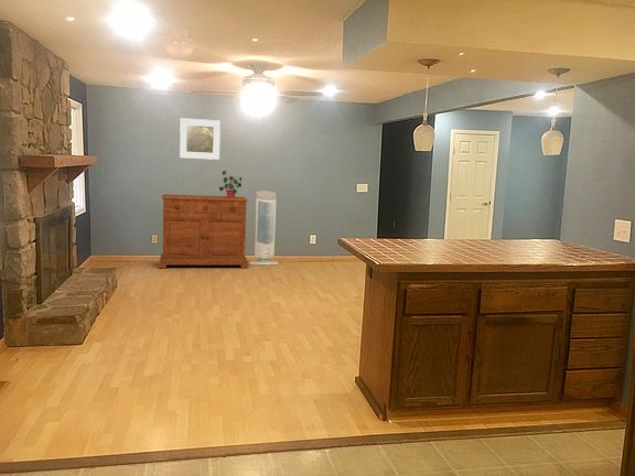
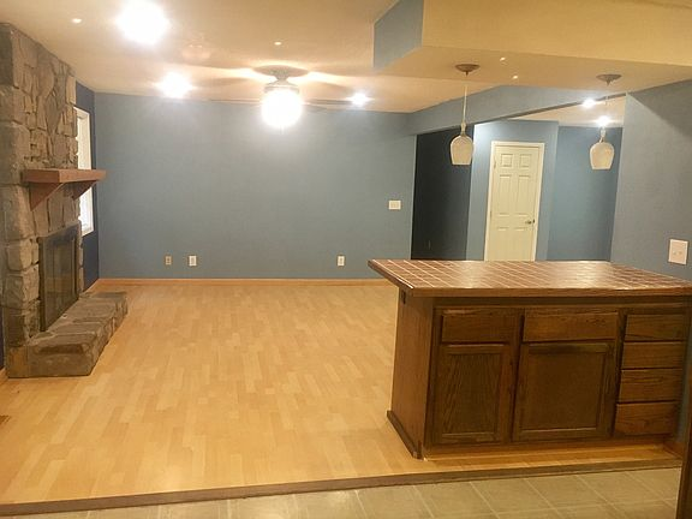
- sideboard (204, 230)
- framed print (200, 139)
- air purifier (265, 227)
- potted plant (229, 184)
